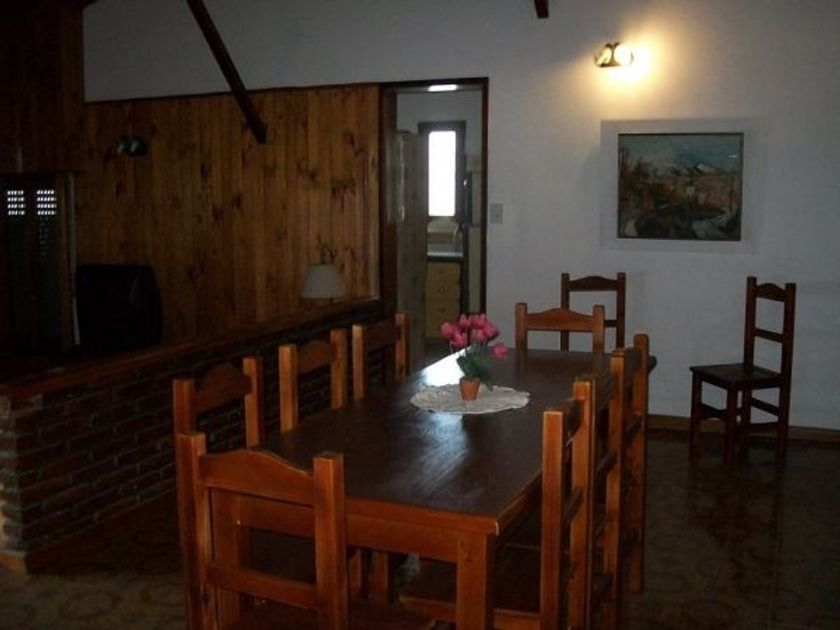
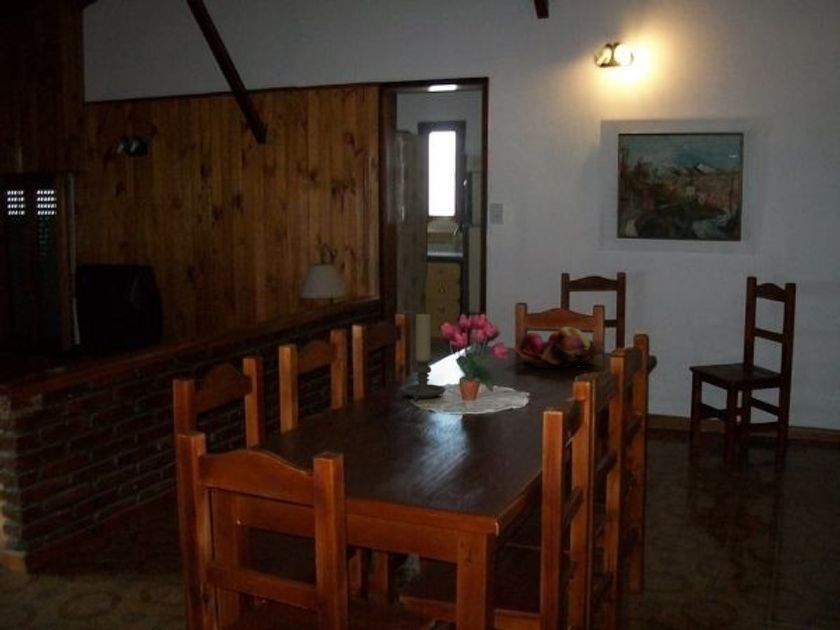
+ candle holder (421, 355)
+ fruit basket (559, 346)
